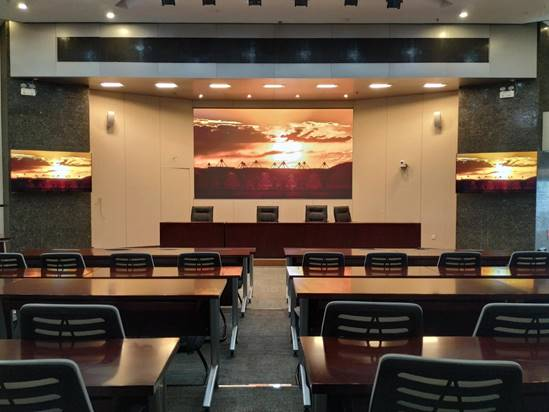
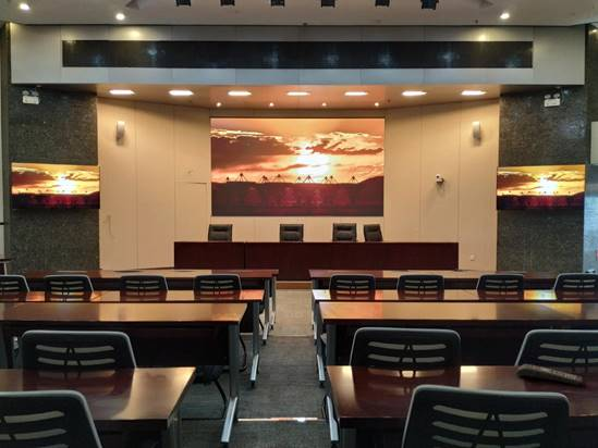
+ remote control (548, 374)
